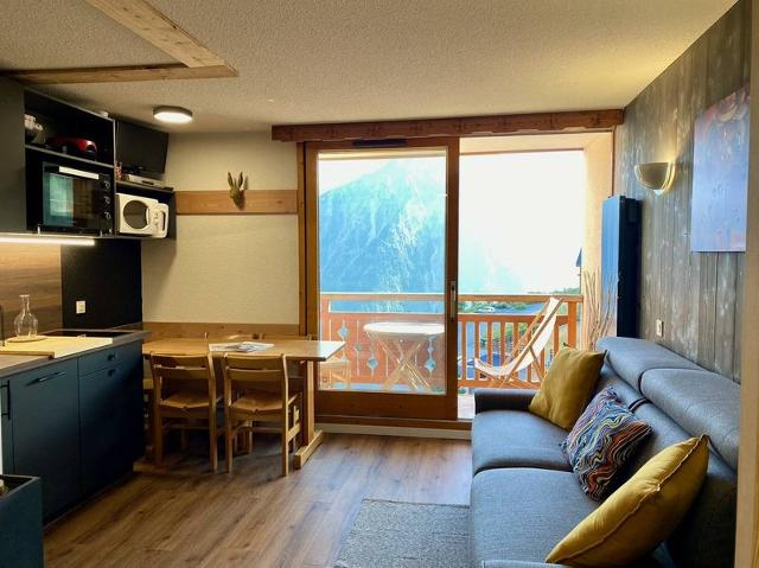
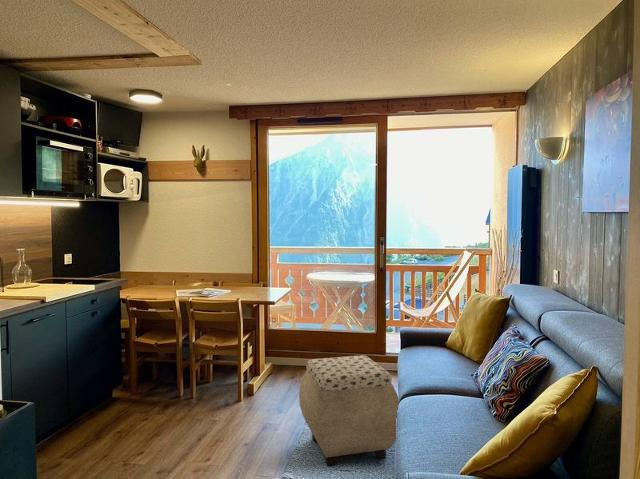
+ ottoman (347, 406)
